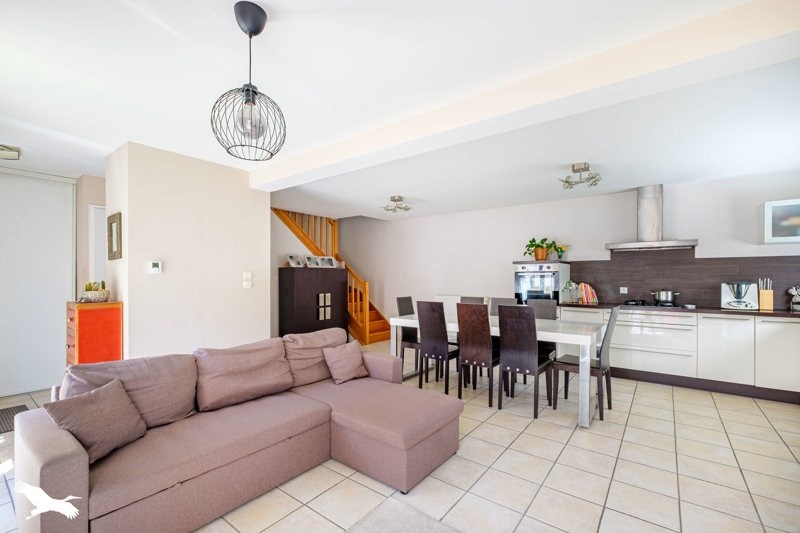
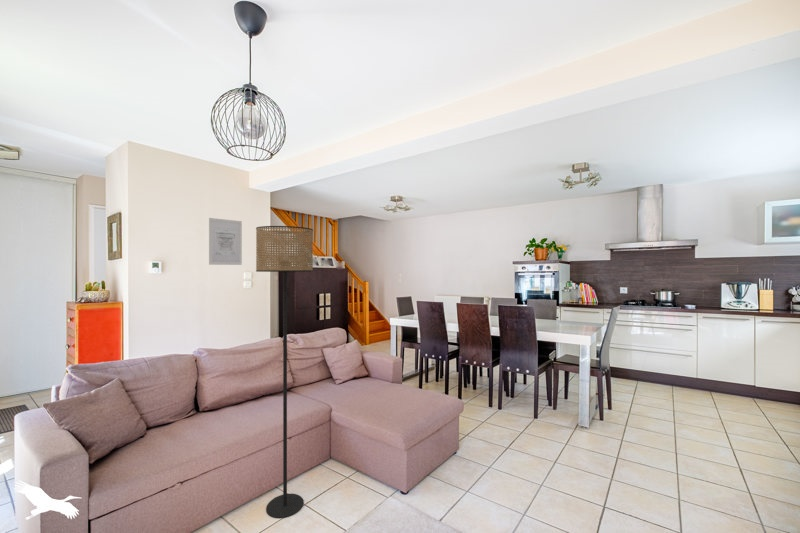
+ wall art (225, 242)
+ floor lamp (285, 367)
